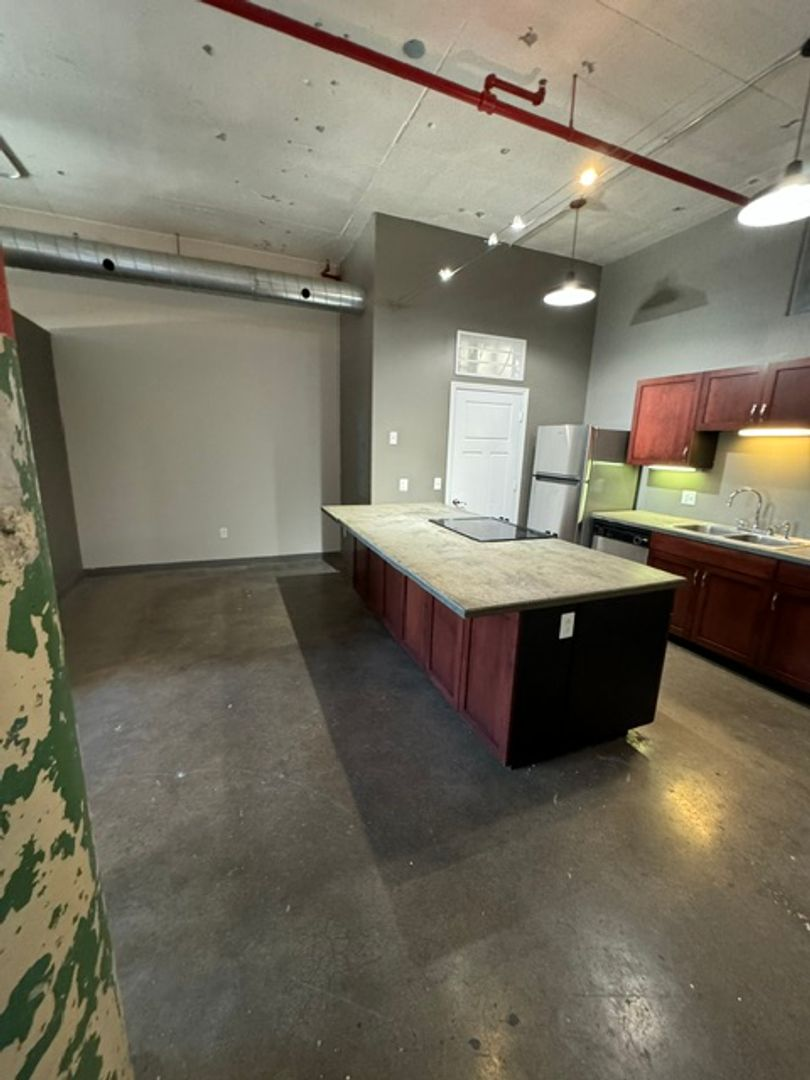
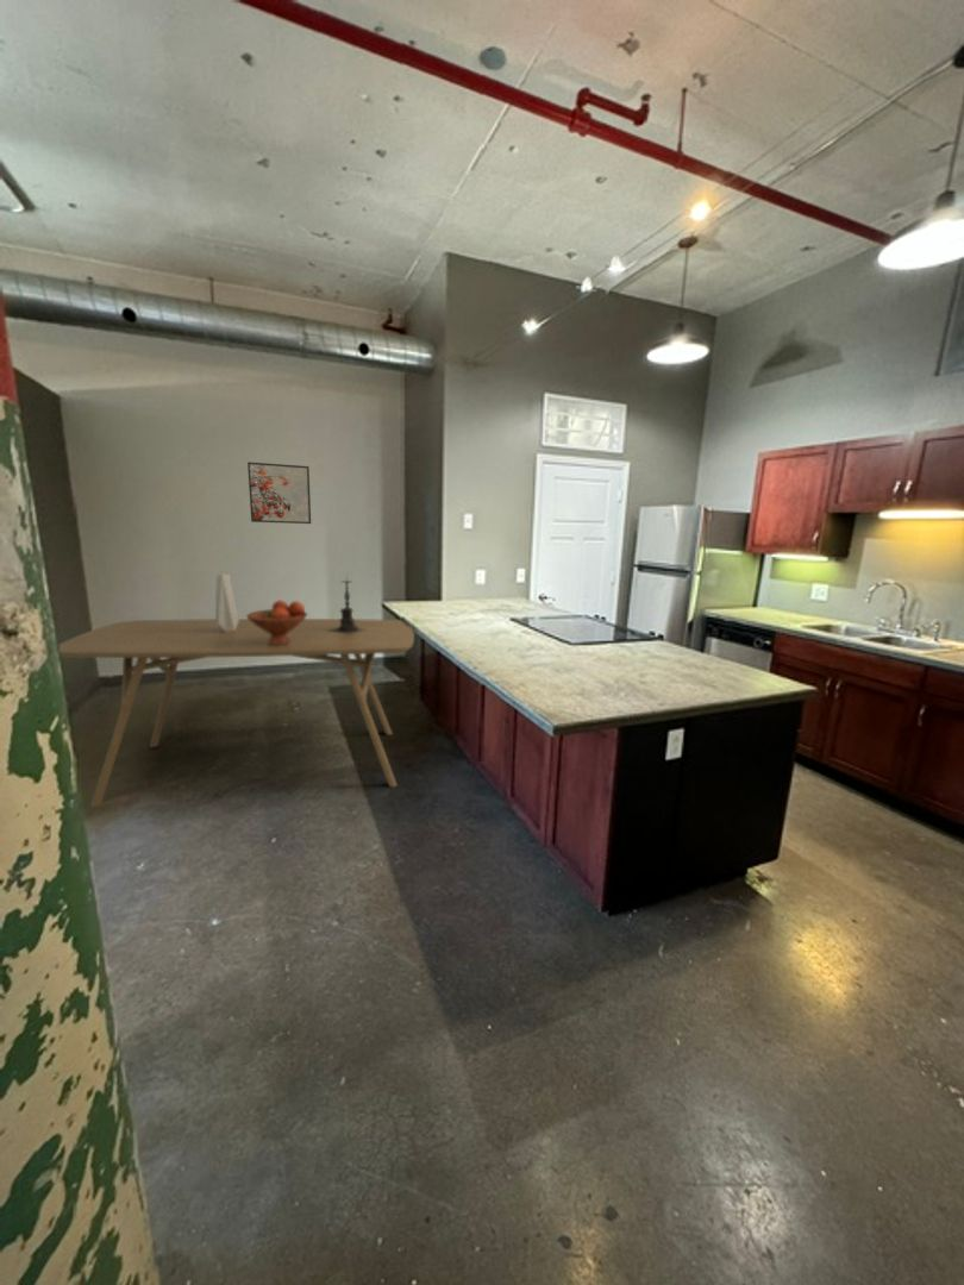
+ fruit bowl (277, 622)
+ candle holder (346, 601)
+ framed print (280, 494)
+ dining table (262, 656)
+ vase (225, 602)
